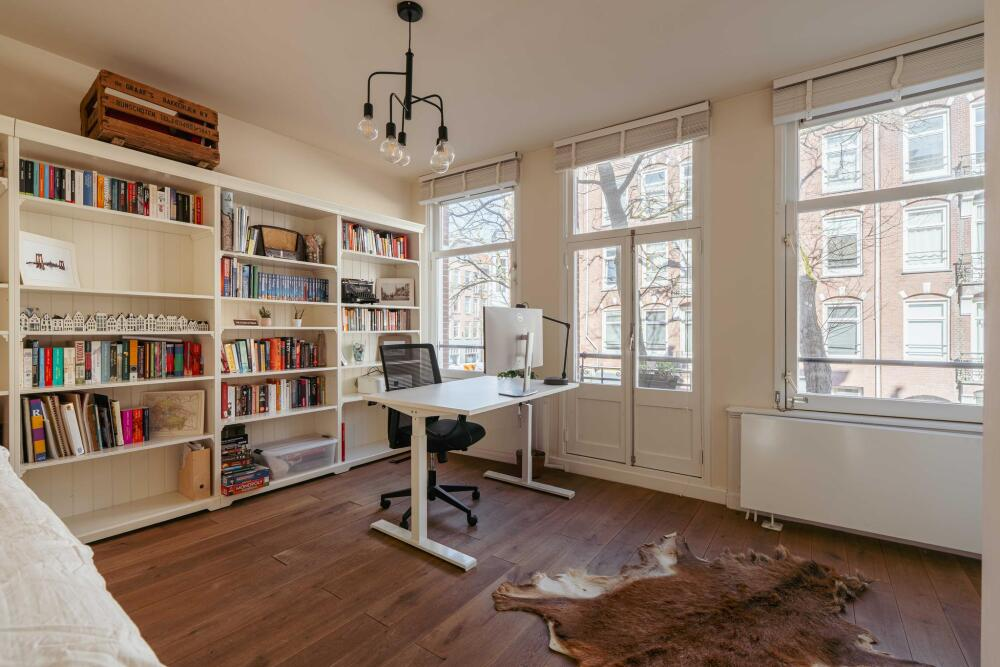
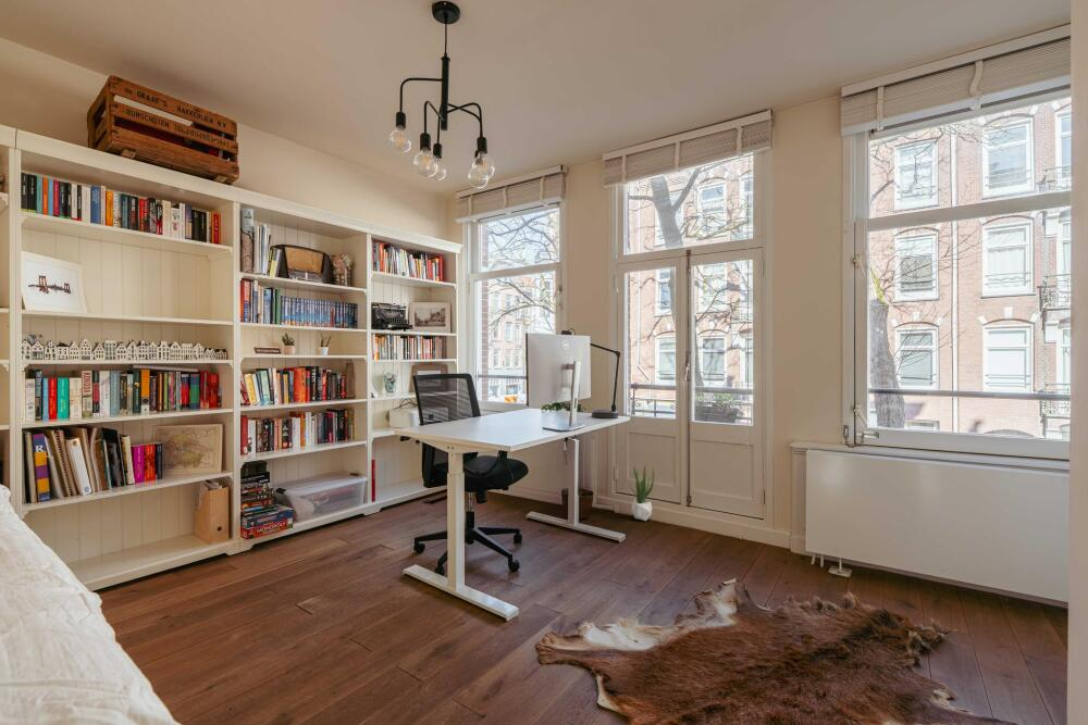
+ potted plant (643, 491)
